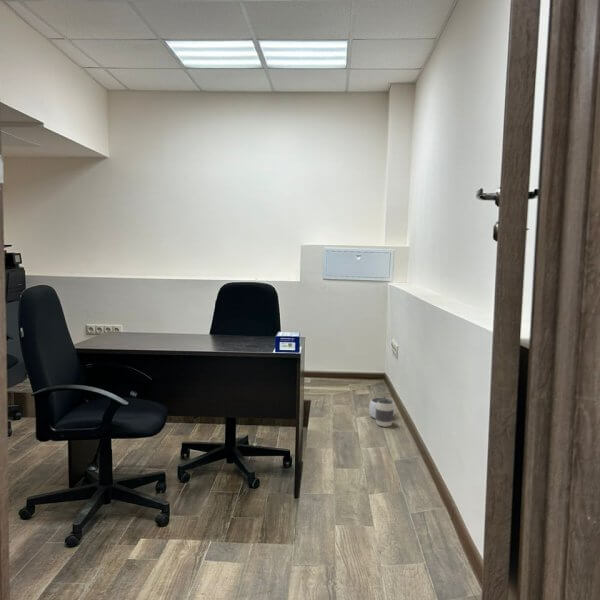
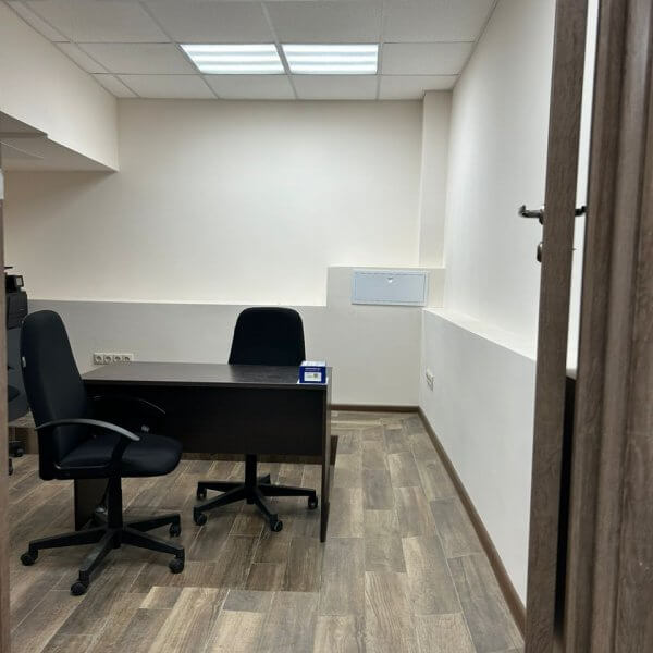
- waste basket (383, 408)
